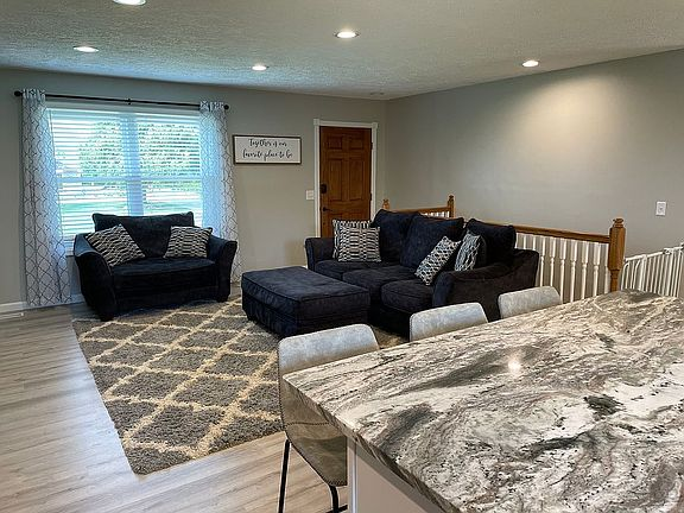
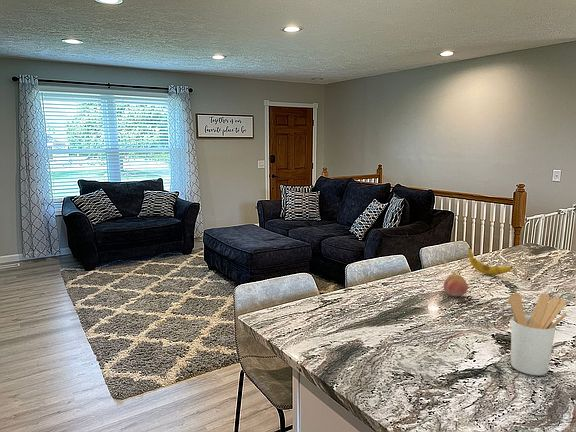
+ banana (489, 266)
+ utensil holder (537, 331)
+ fruit (455, 285)
